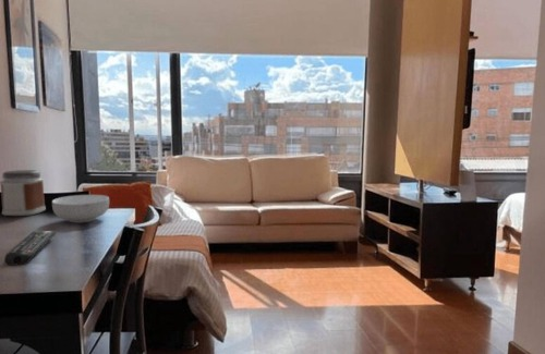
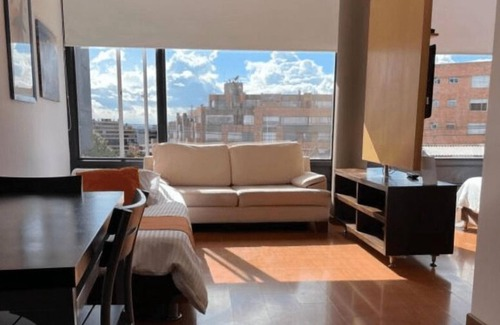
- jar (23, 192)
- cereal bowl (82, 209)
- remote control (33, 245)
